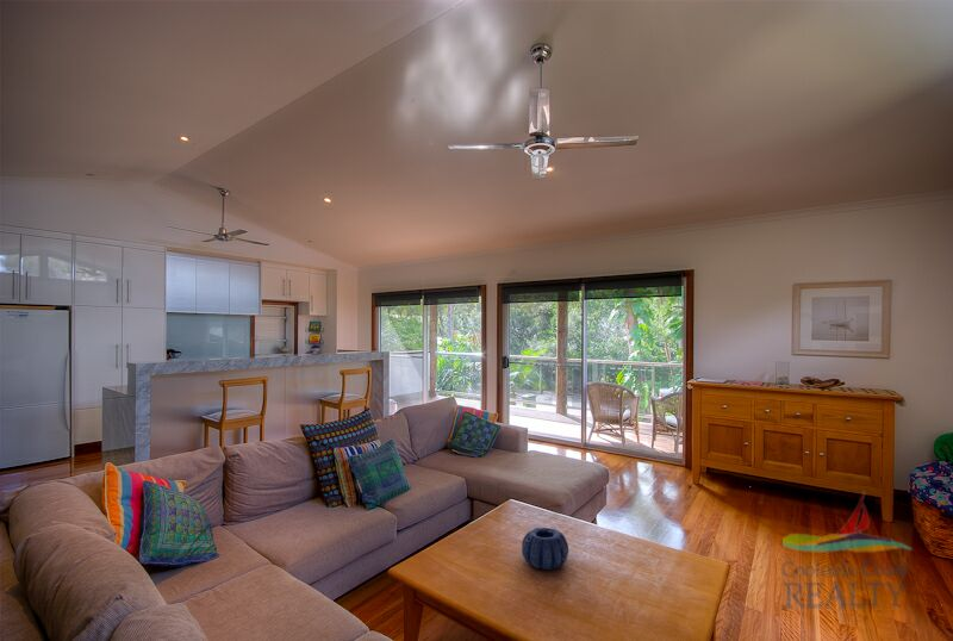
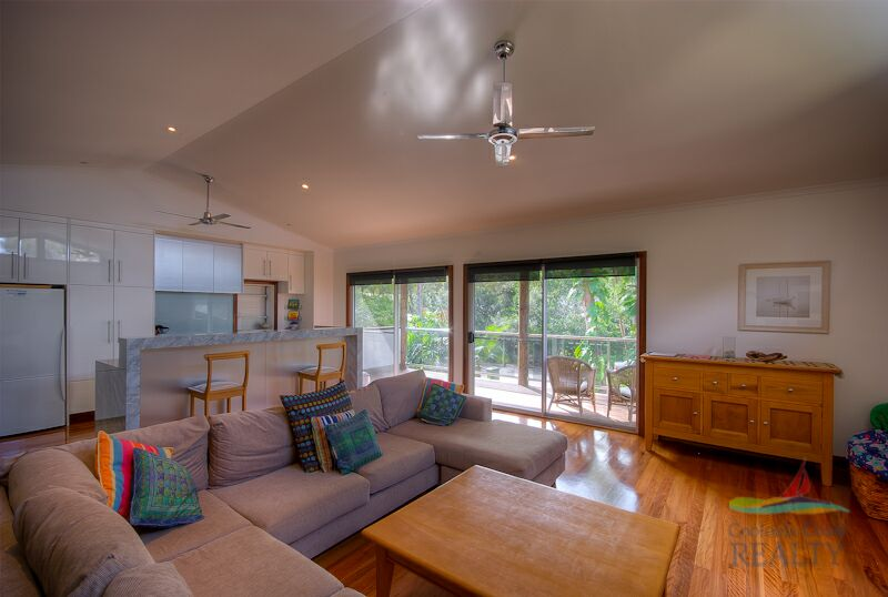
- decorative bowl (544, 546)
